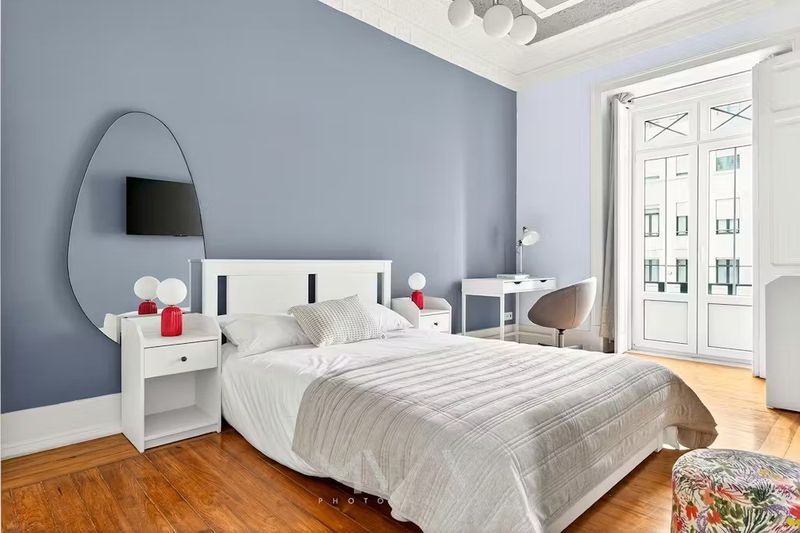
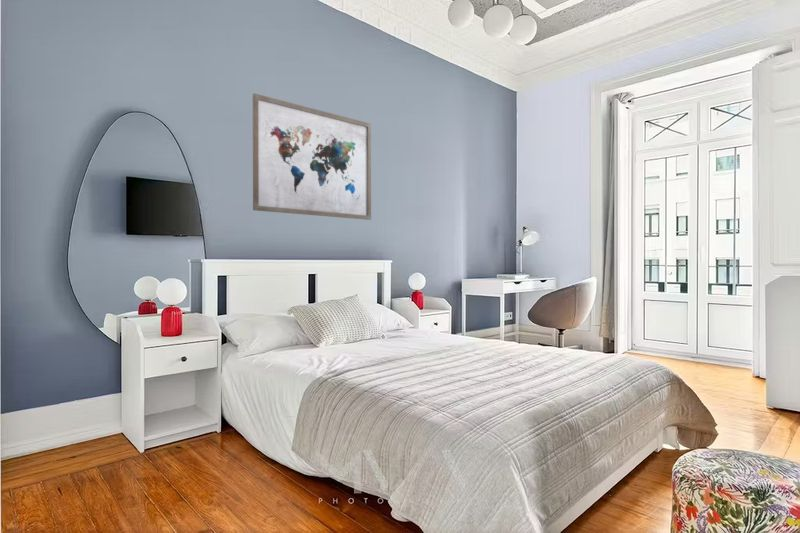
+ wall art (317, 162)
